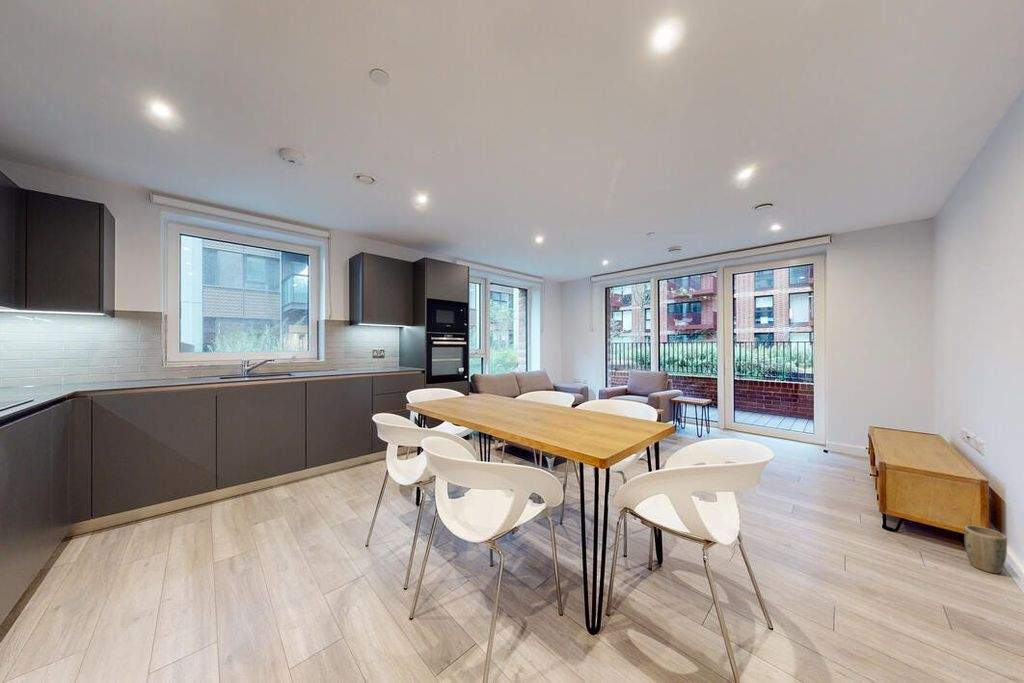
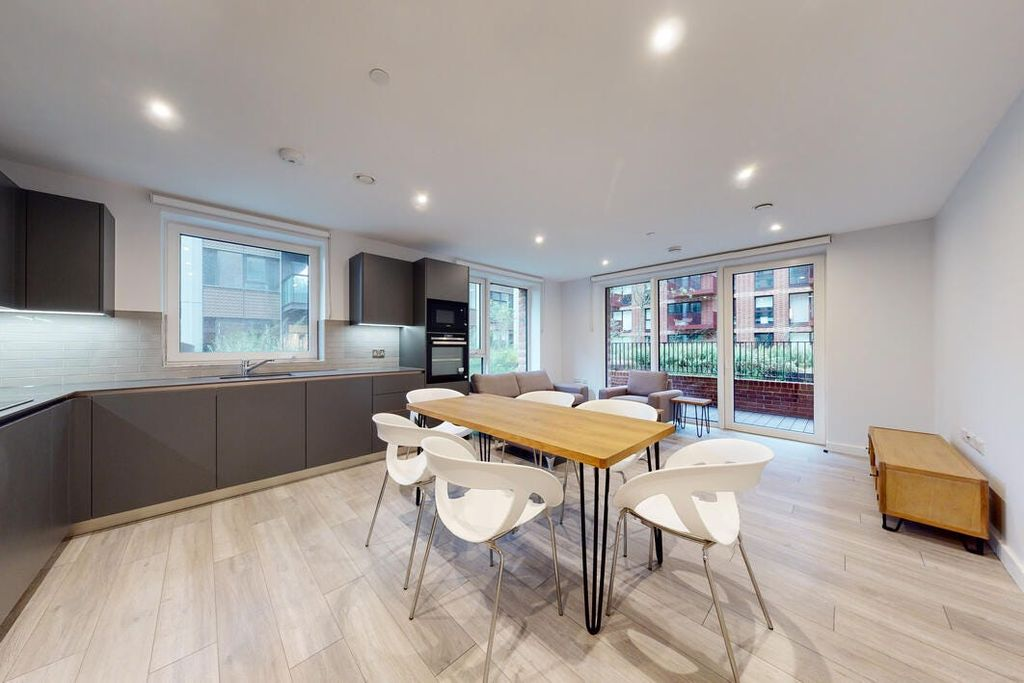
- plant pot (985, 549)
